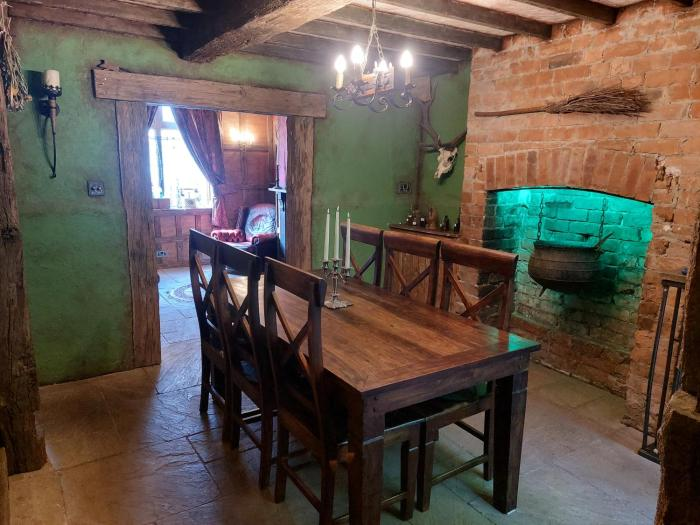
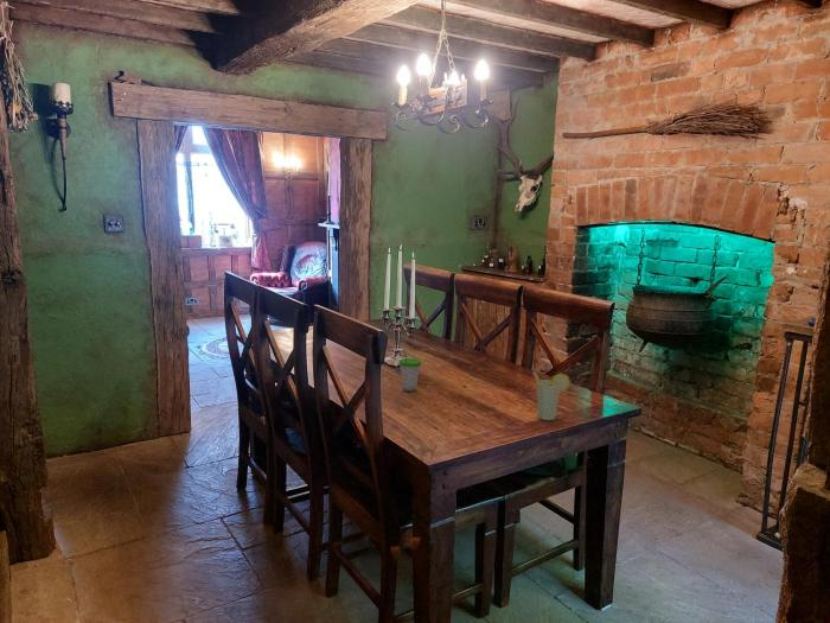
+ cup (550, 394)
+ cup (409, 368)
